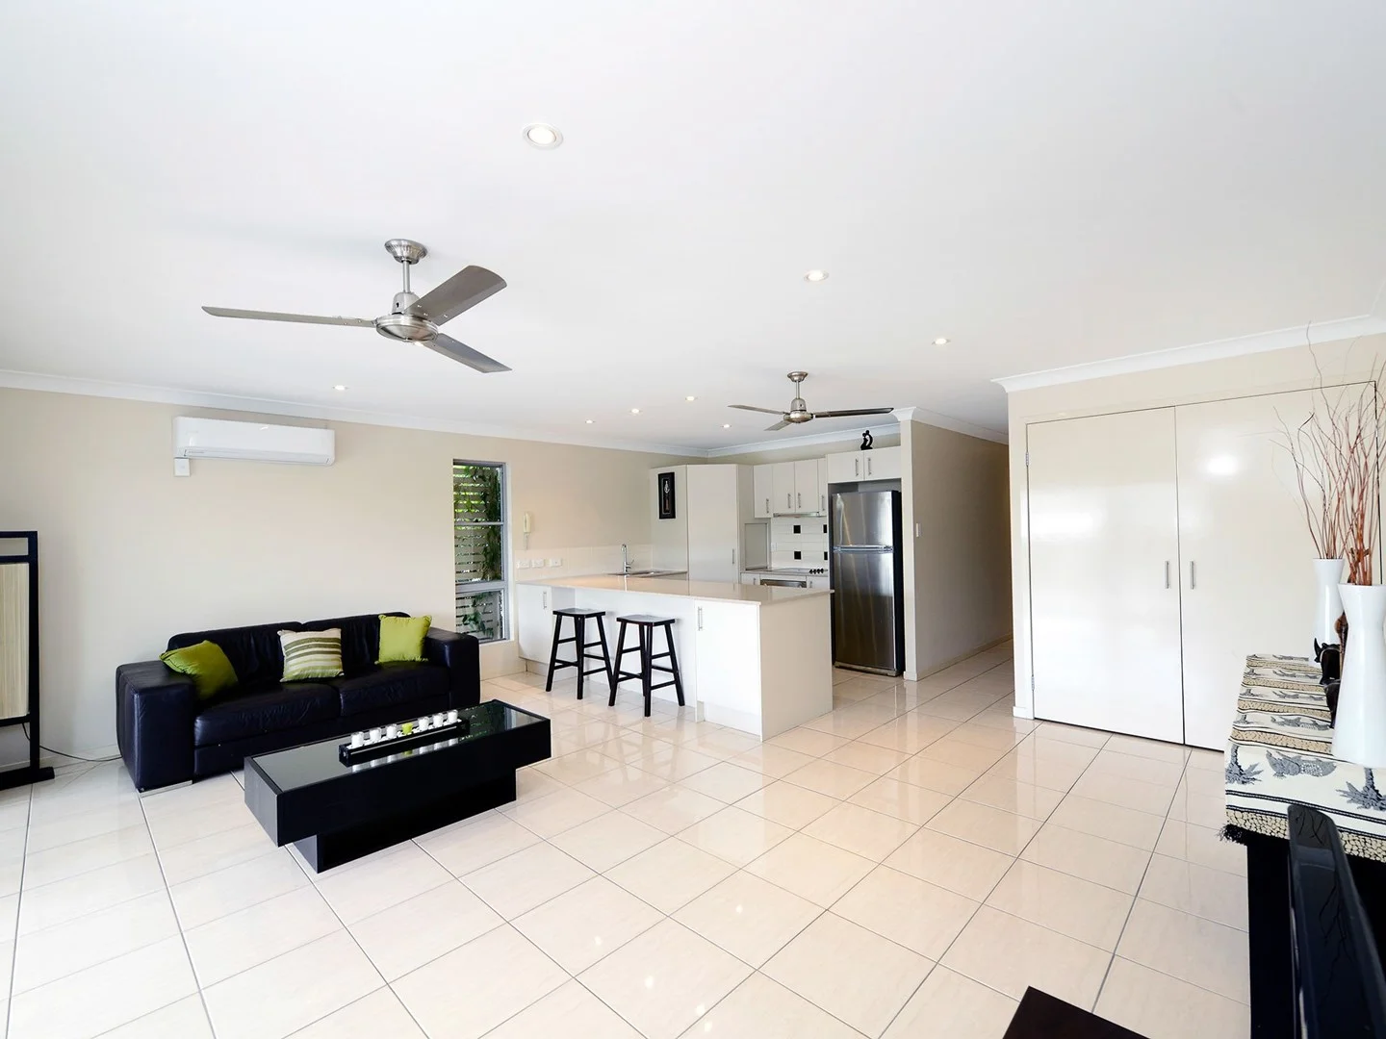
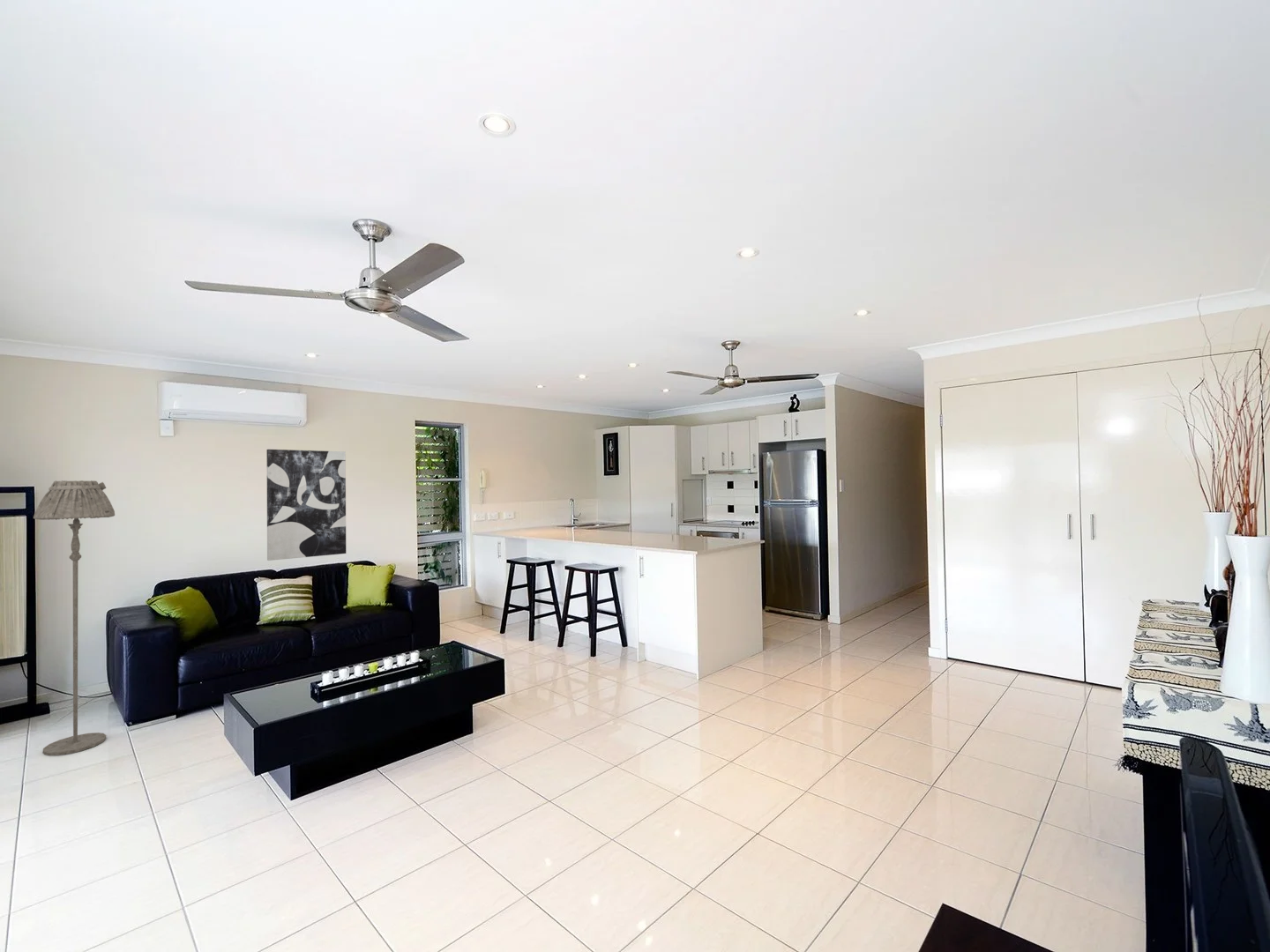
+ wall art (308, 503)
+ floor lamp (75, 612)
